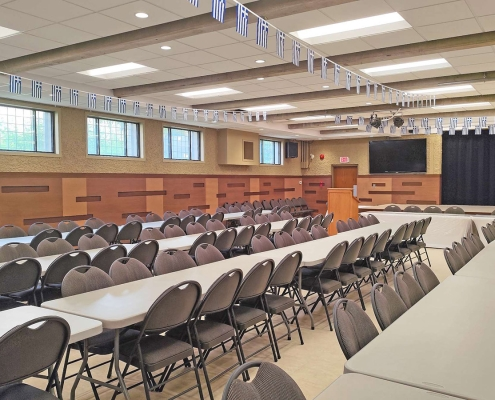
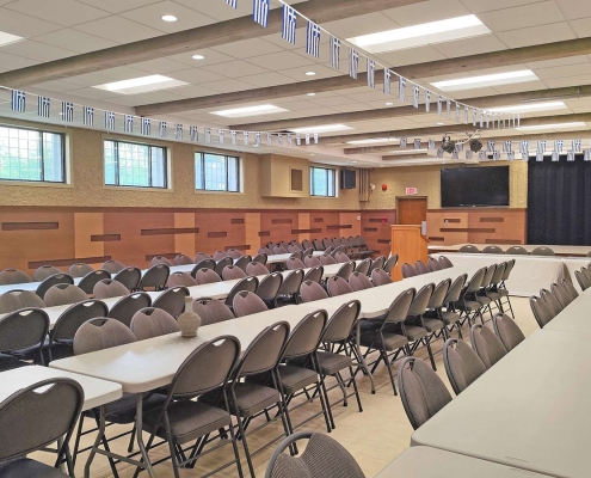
+ bottle (189, 315)
